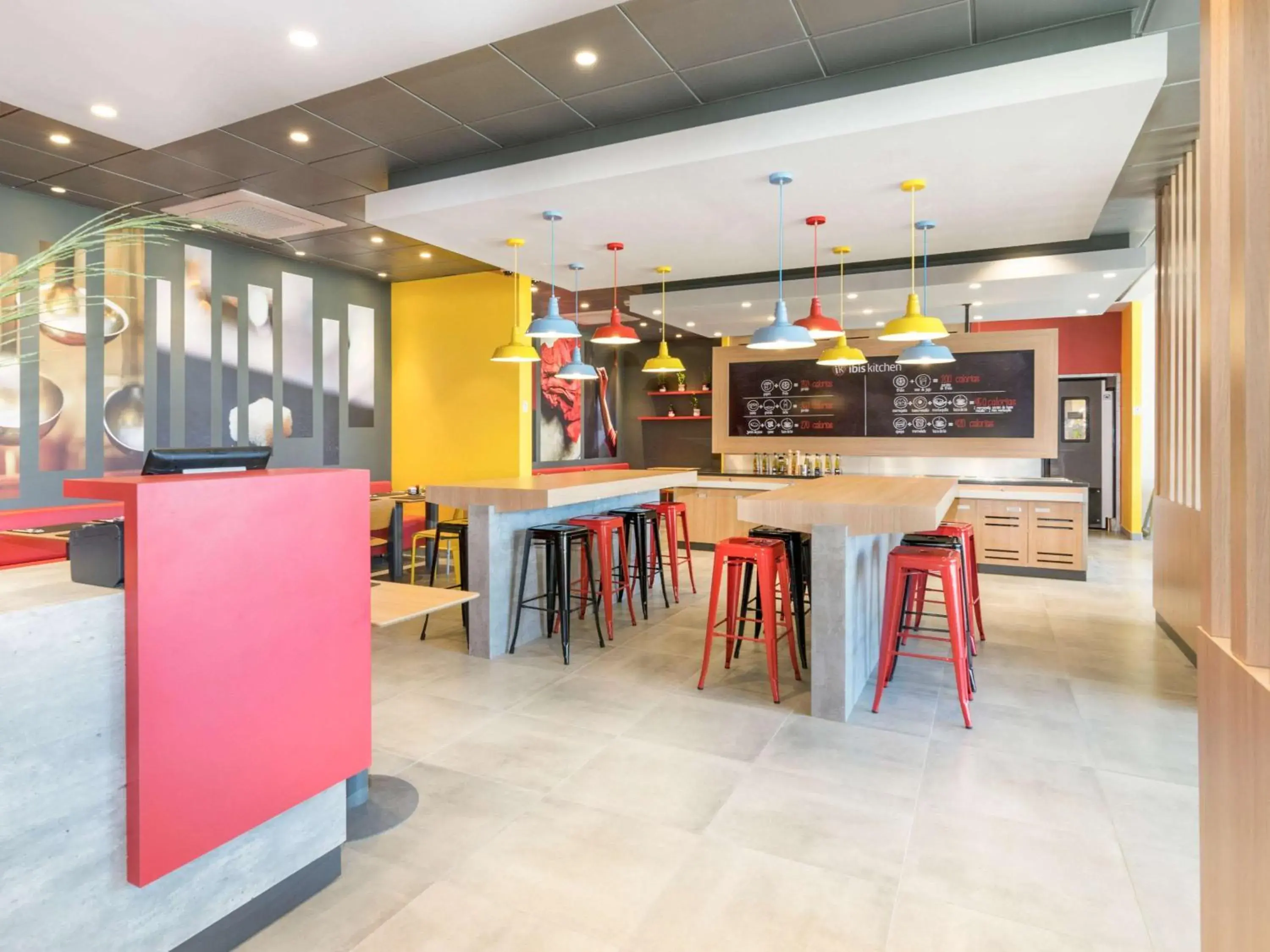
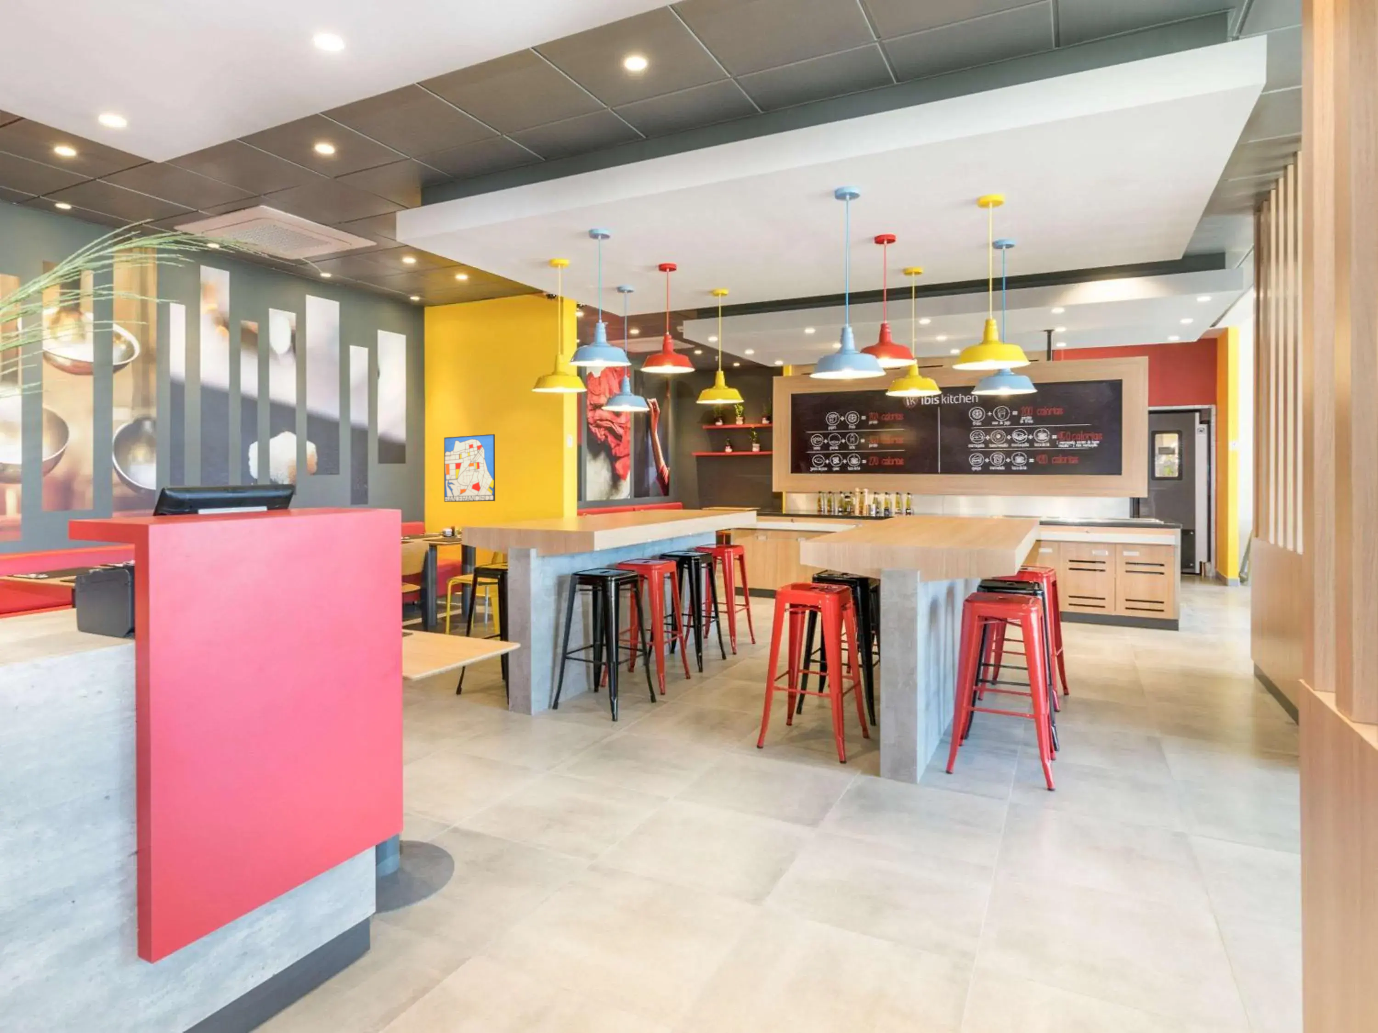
+ wall art (469, 469)
